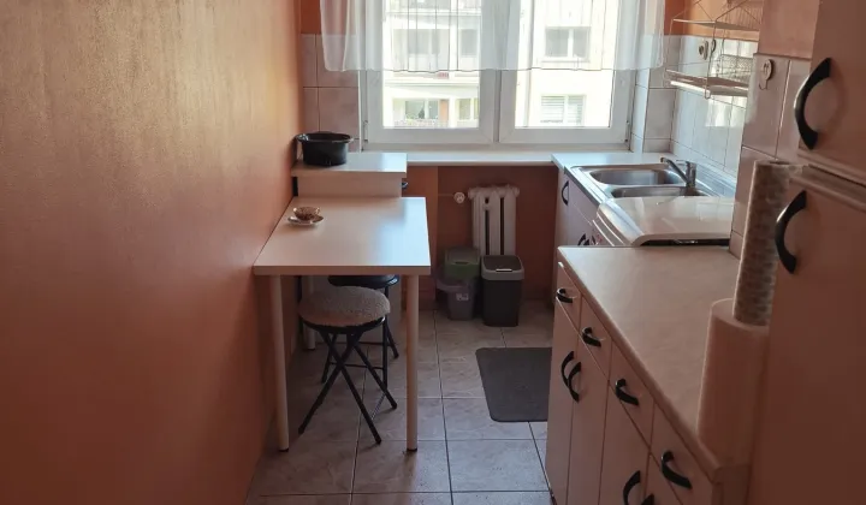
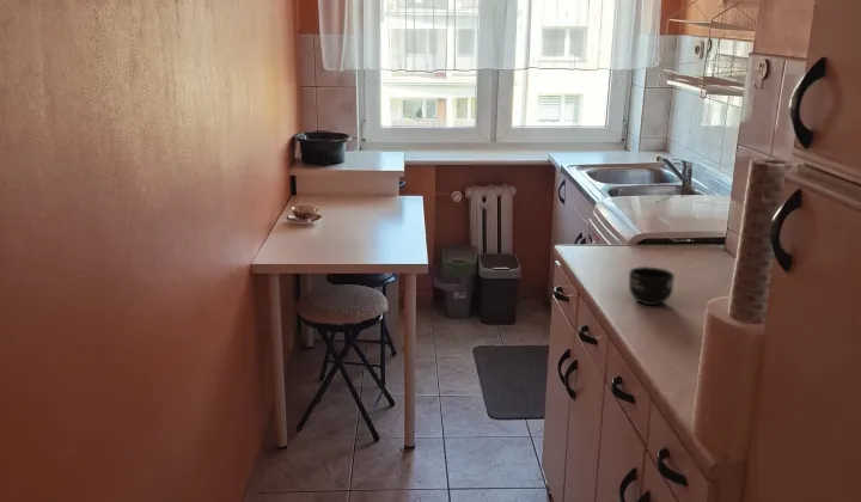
+ mug (649, 284)
